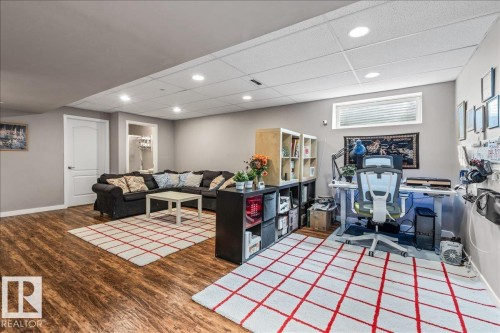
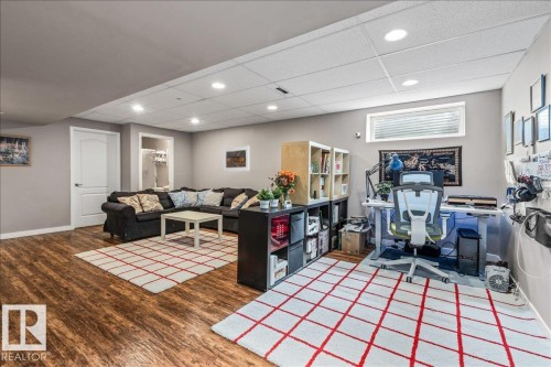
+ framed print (236, 159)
